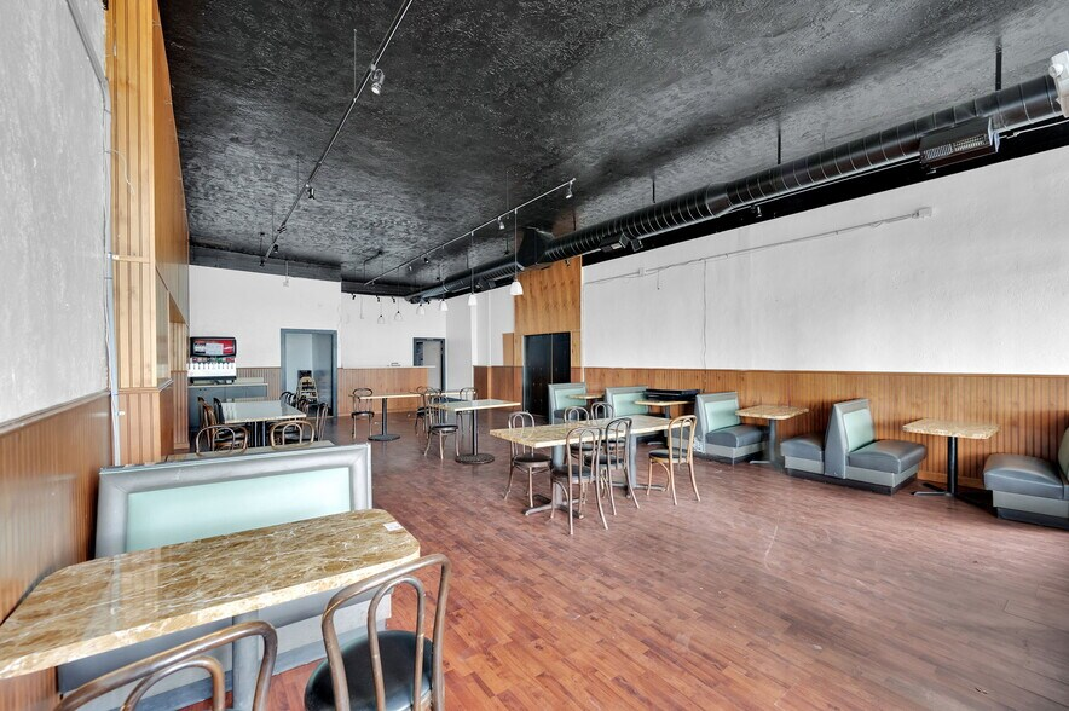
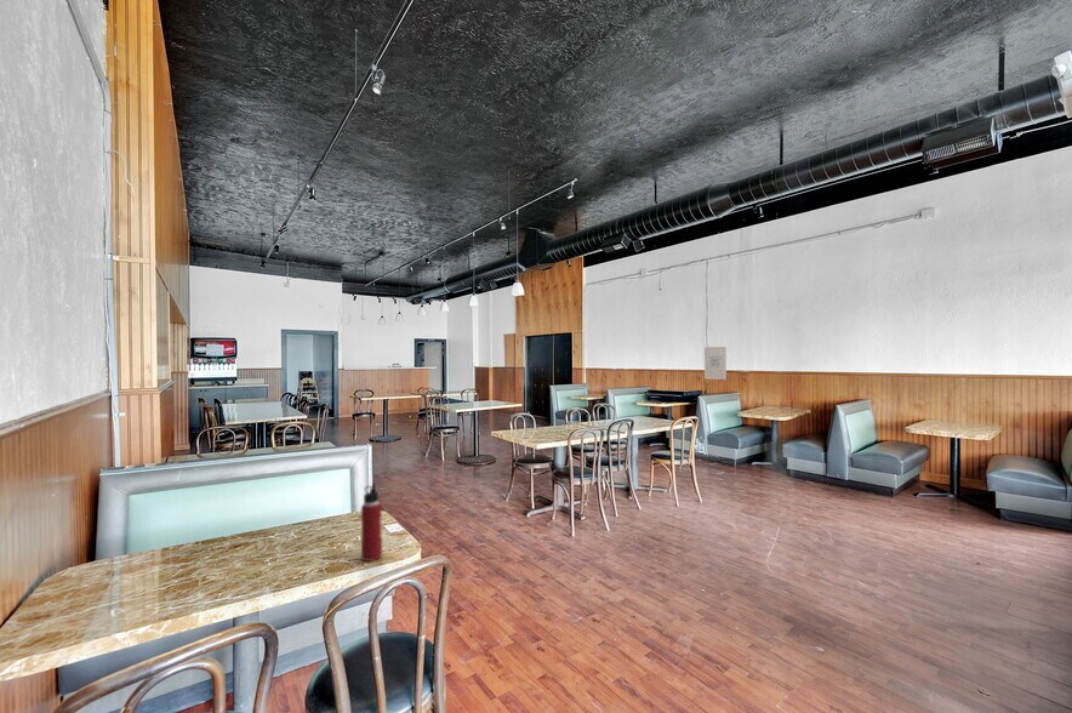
+ wall art (714, 363)
+ water bottle (371, 520)
